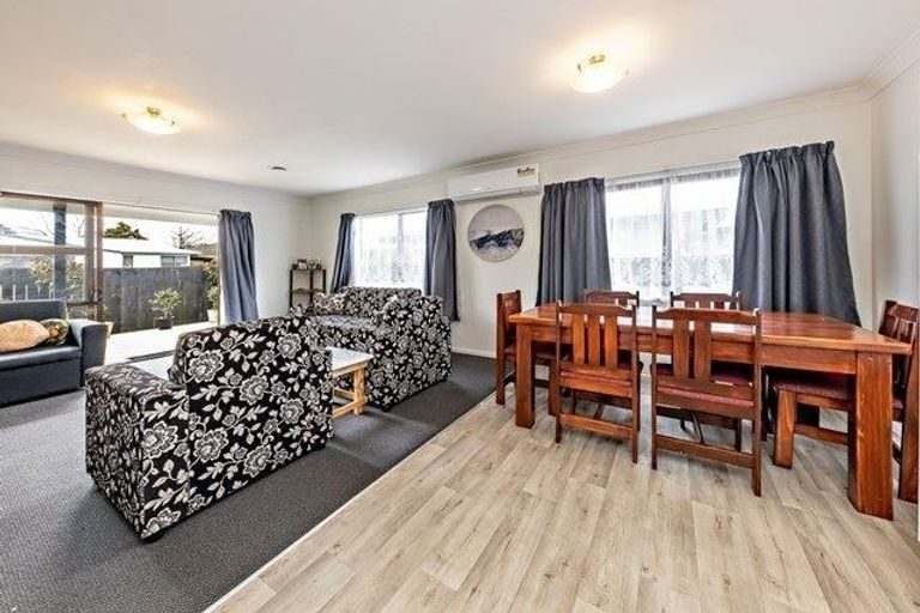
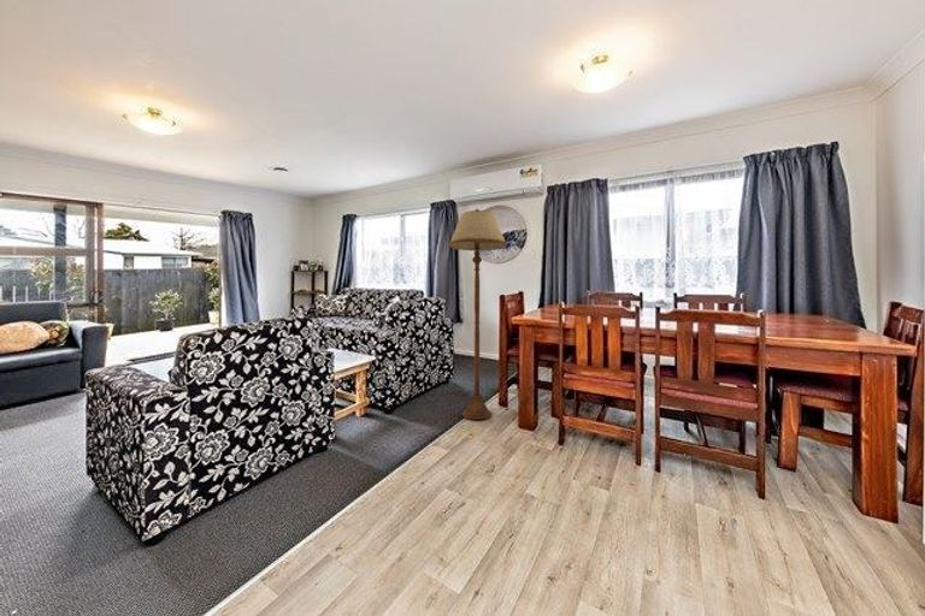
+ floor lamp (477, 312)
